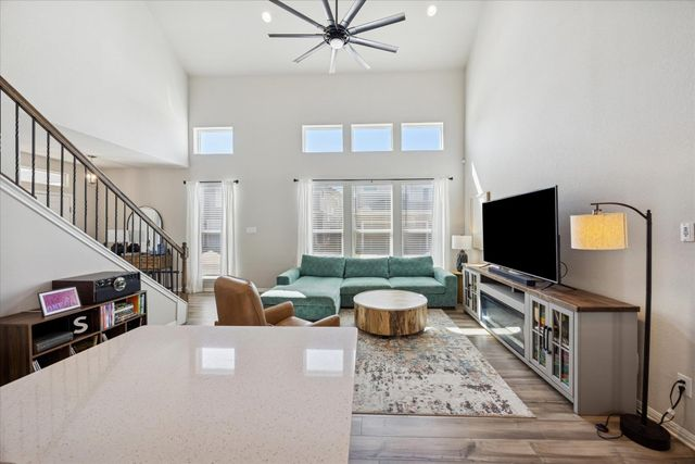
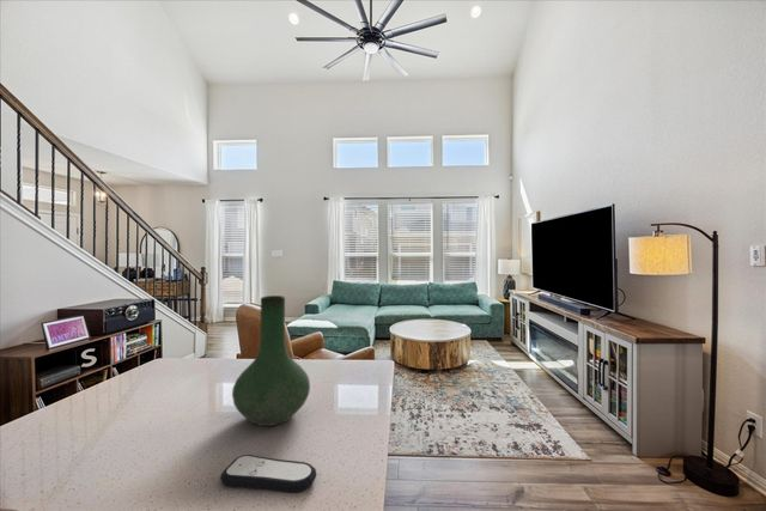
+ remote control (269, 473)
+ vase (272, 357)
